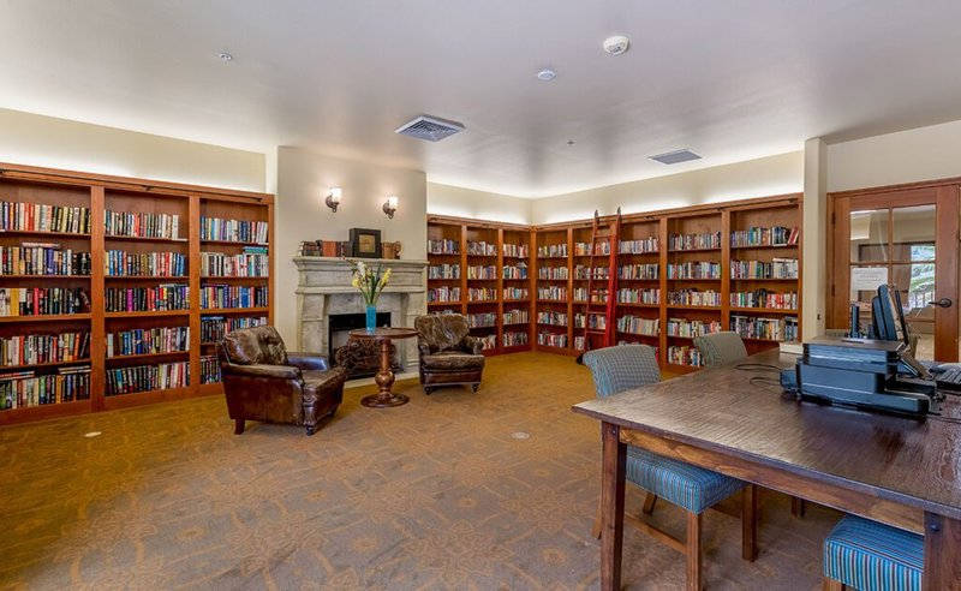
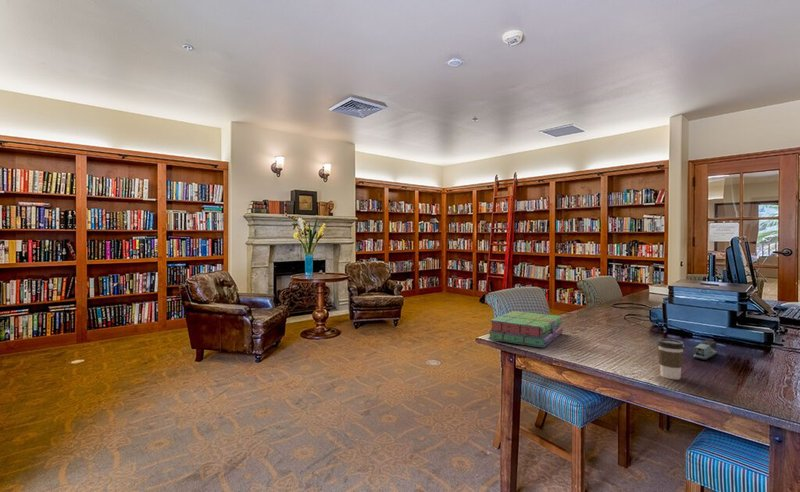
+ stack of books (526, 327)
+ stapler (705, 349)
+ coffee cup (670, 358)
